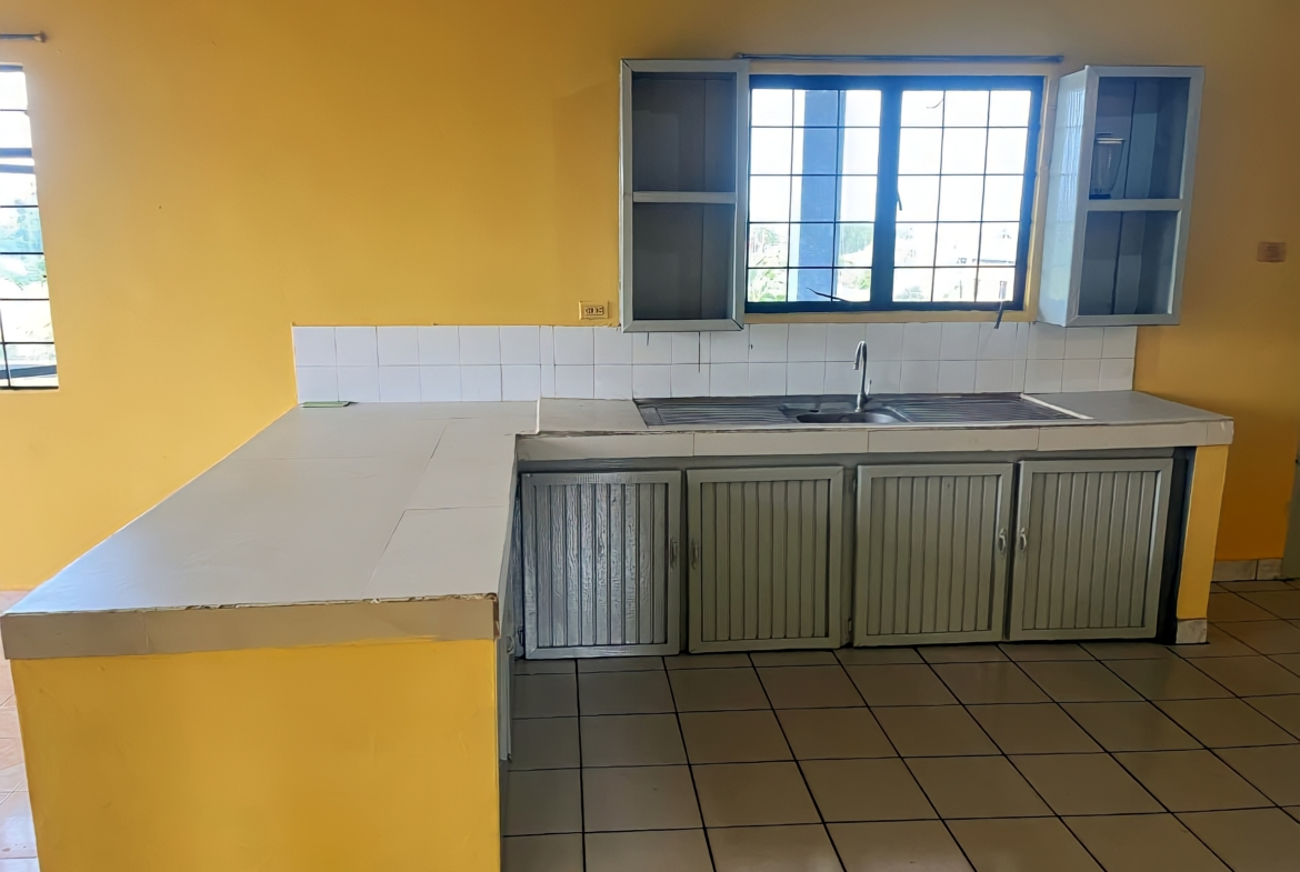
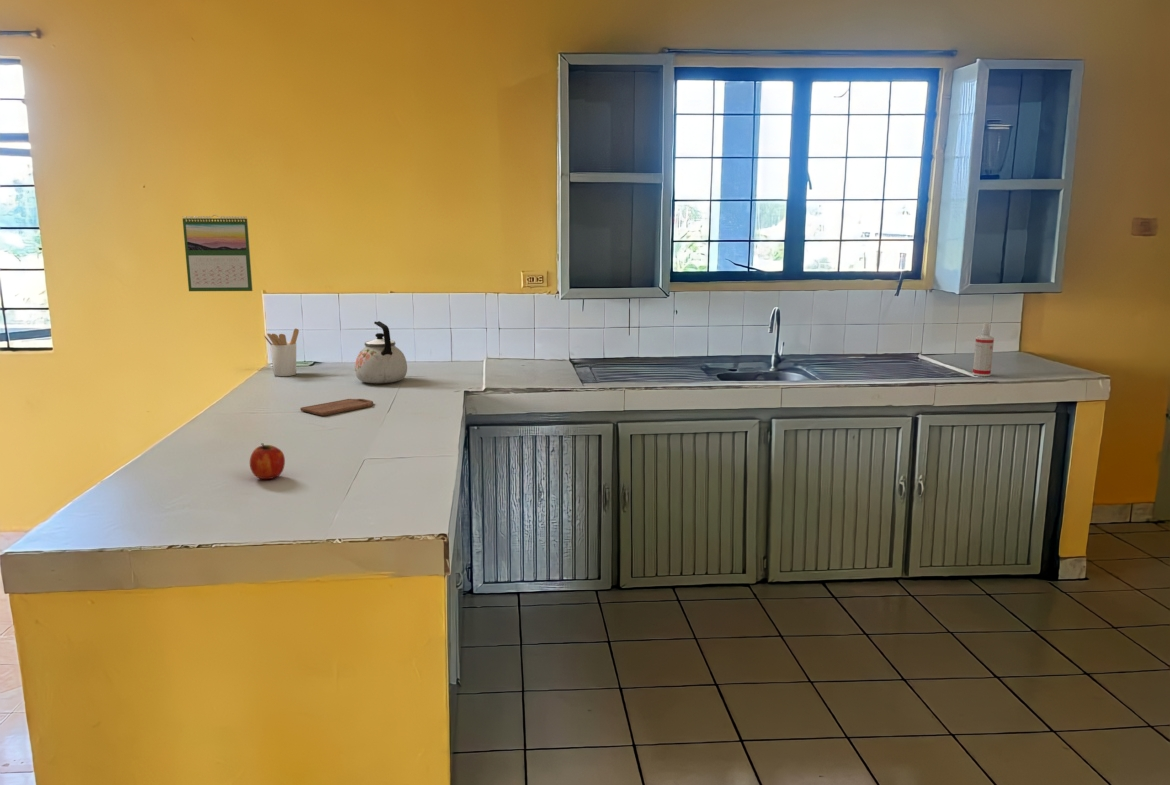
+ fruit (267, 460)
+ cutting board (340, 406)
+ utensil holder (281, 352)
+ spray bottle (983, 349)
+ kettle (380, 351)
+ calendar (217, 253)
